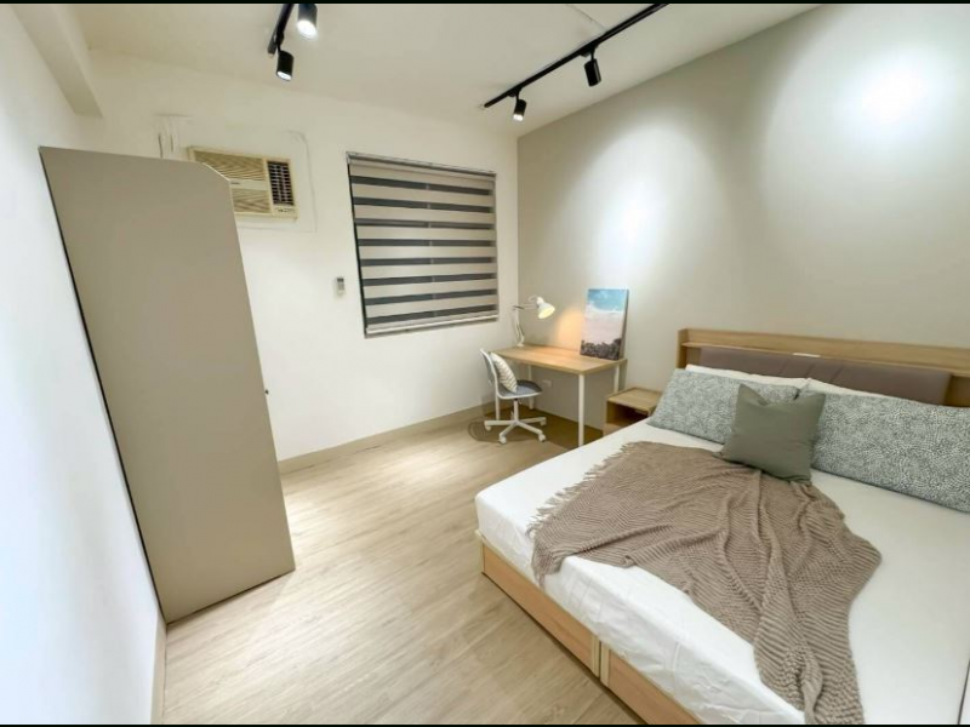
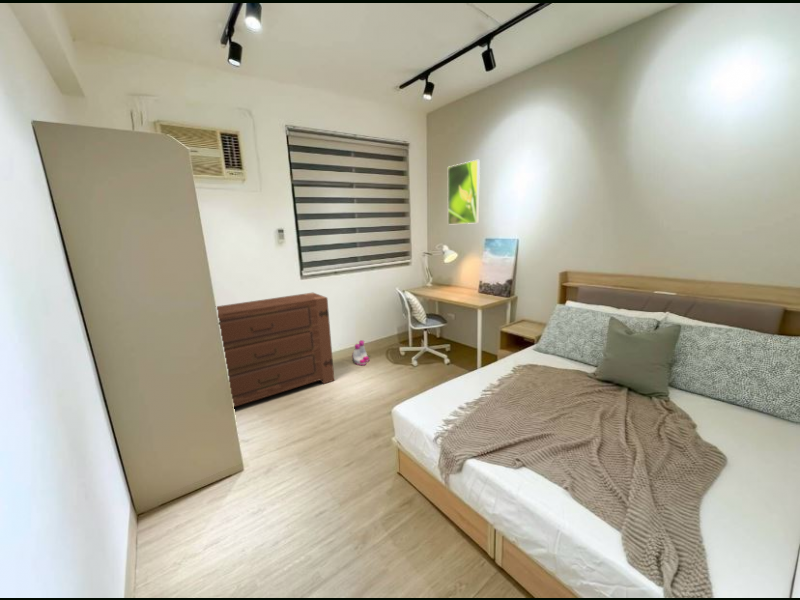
+ boots (360, 351)
+ dresser (259, 350)
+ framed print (462, 194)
